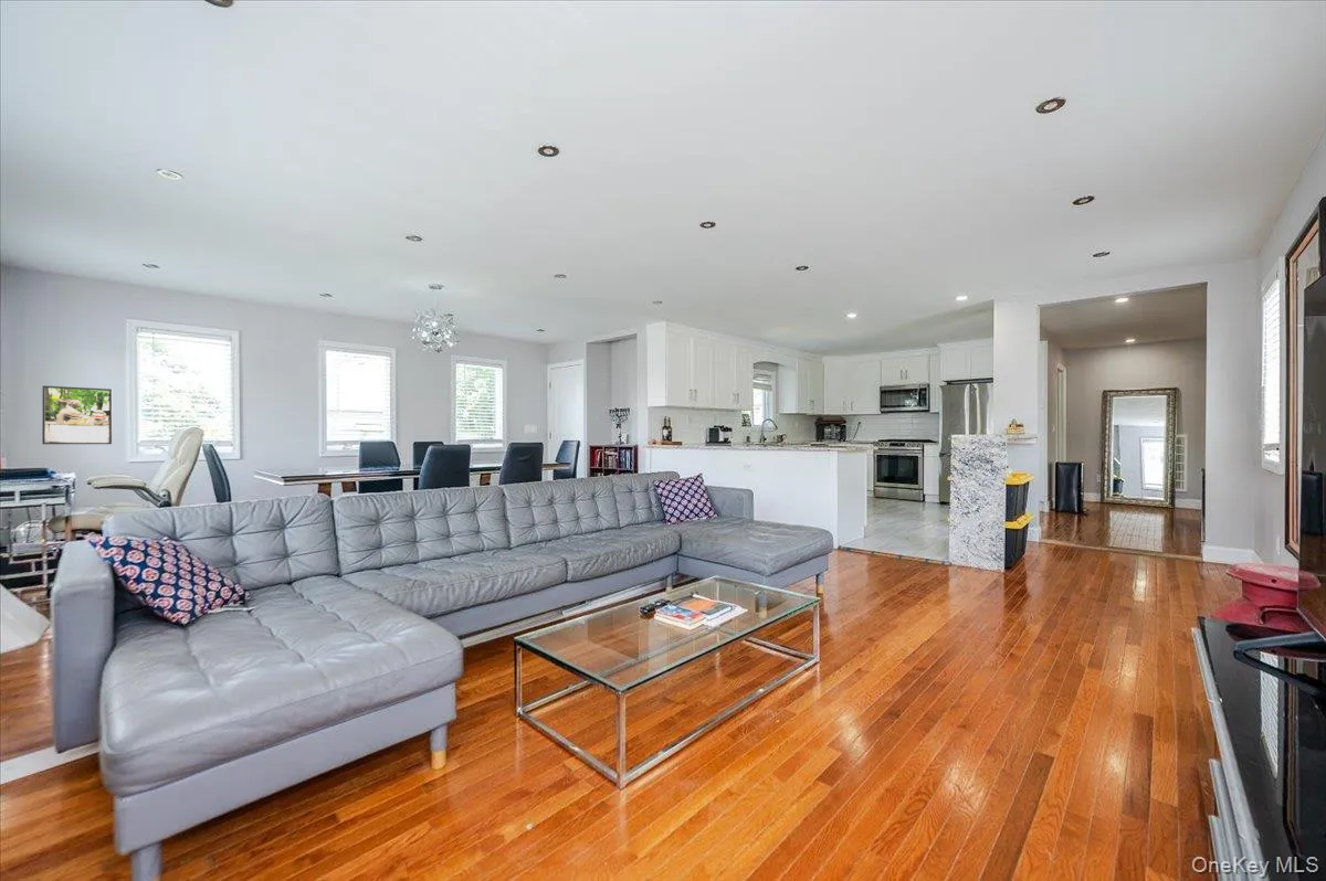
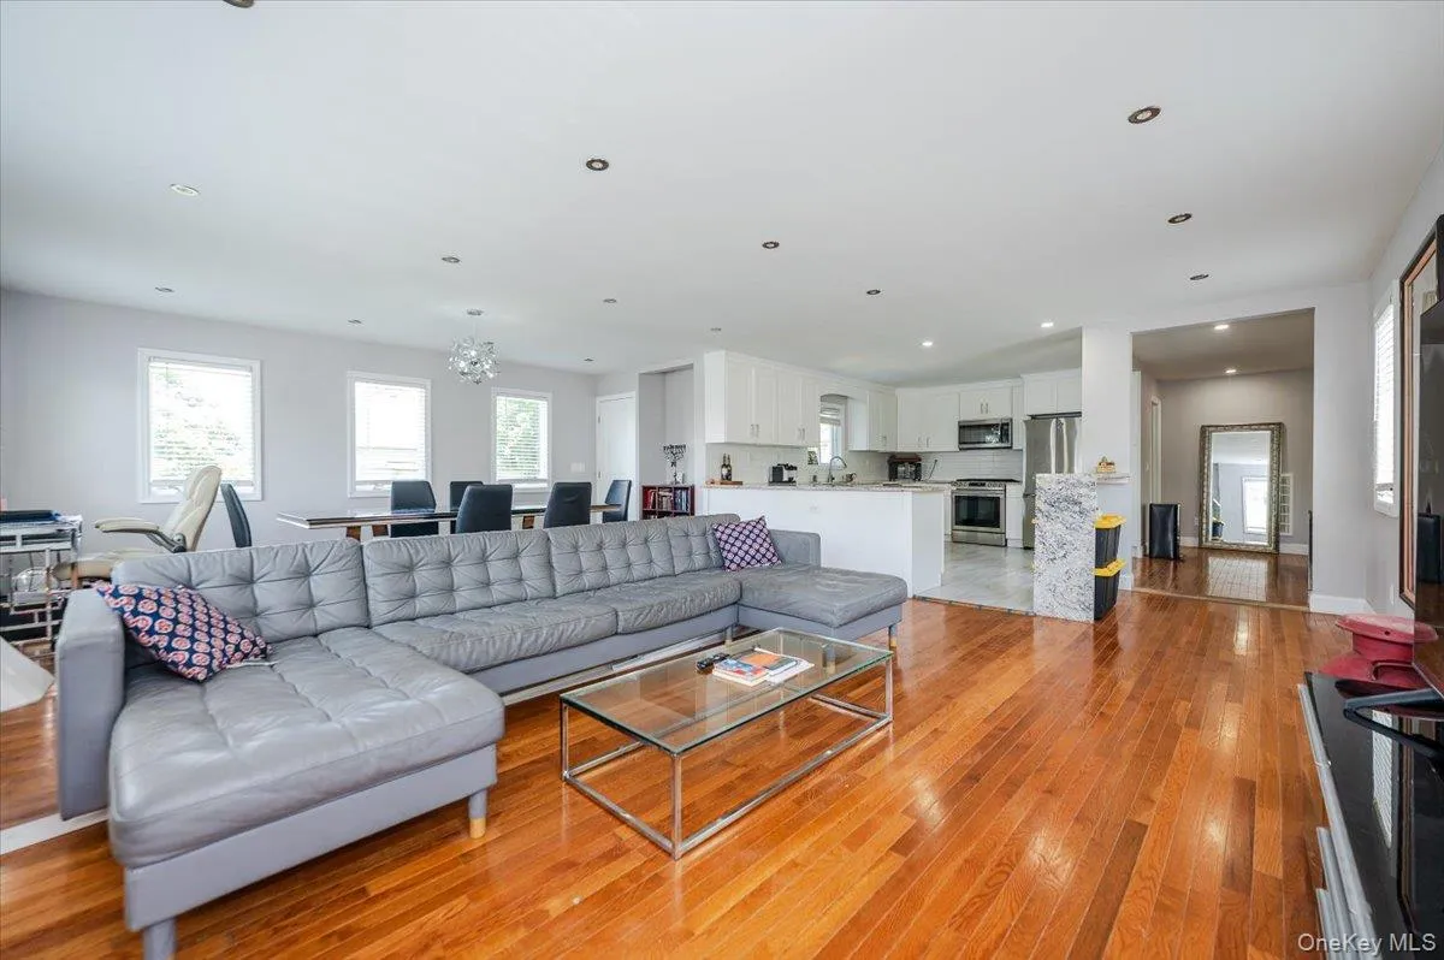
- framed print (78, 415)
